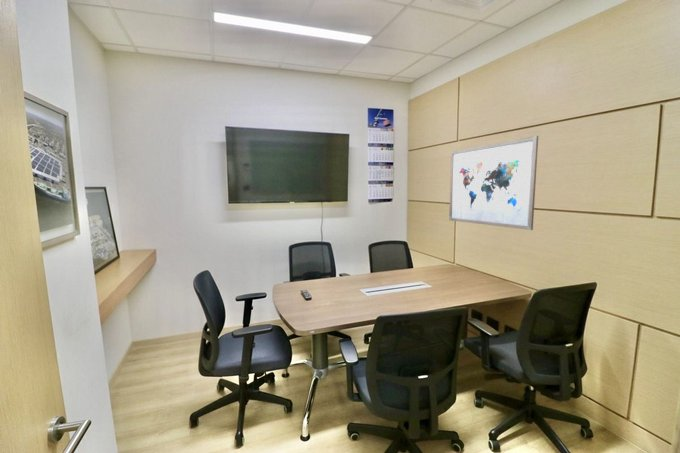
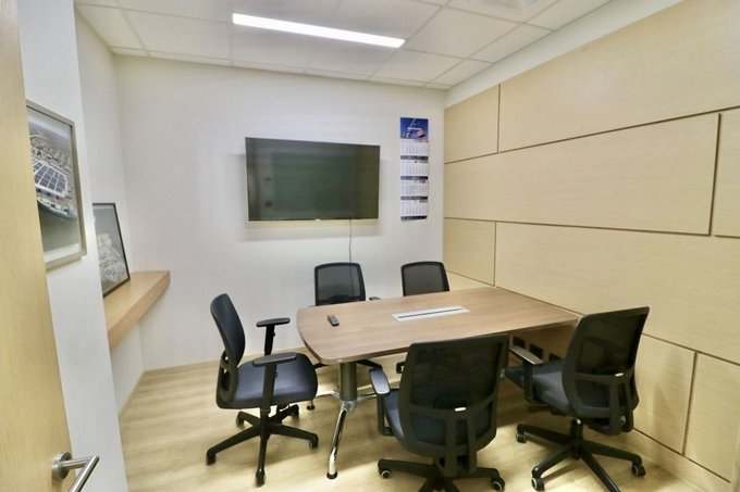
- wall art (486, 185)
